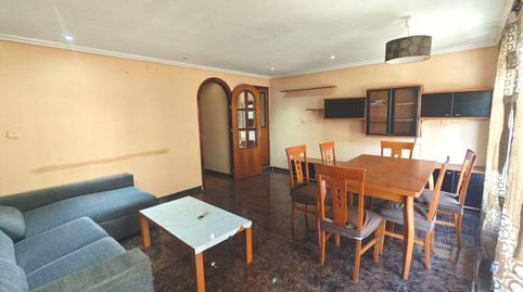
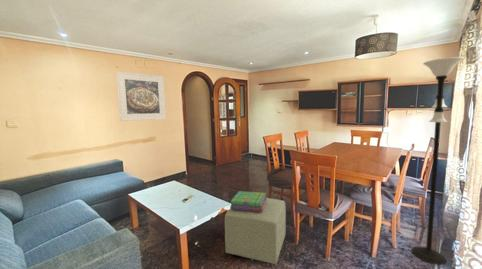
+ stack of books (249, 201)
+ floor lamp (435, 162)
+ ottoman (257, 225)
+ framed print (143, 97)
